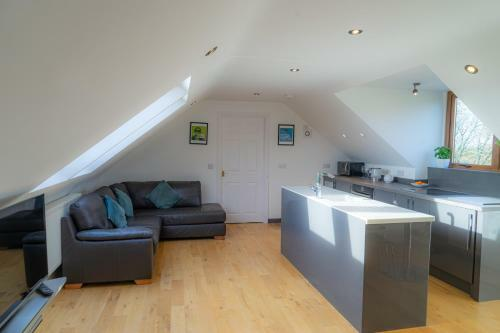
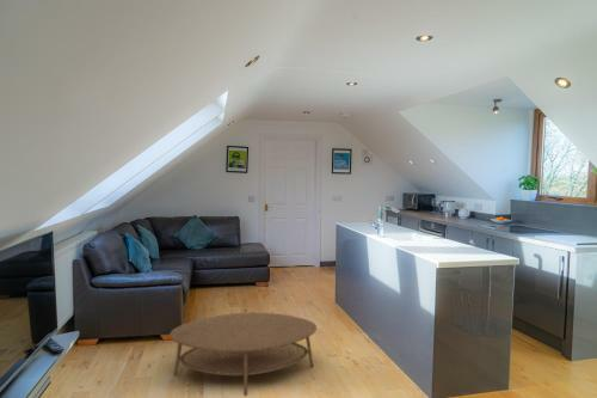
+ coffee table (245, 349)
